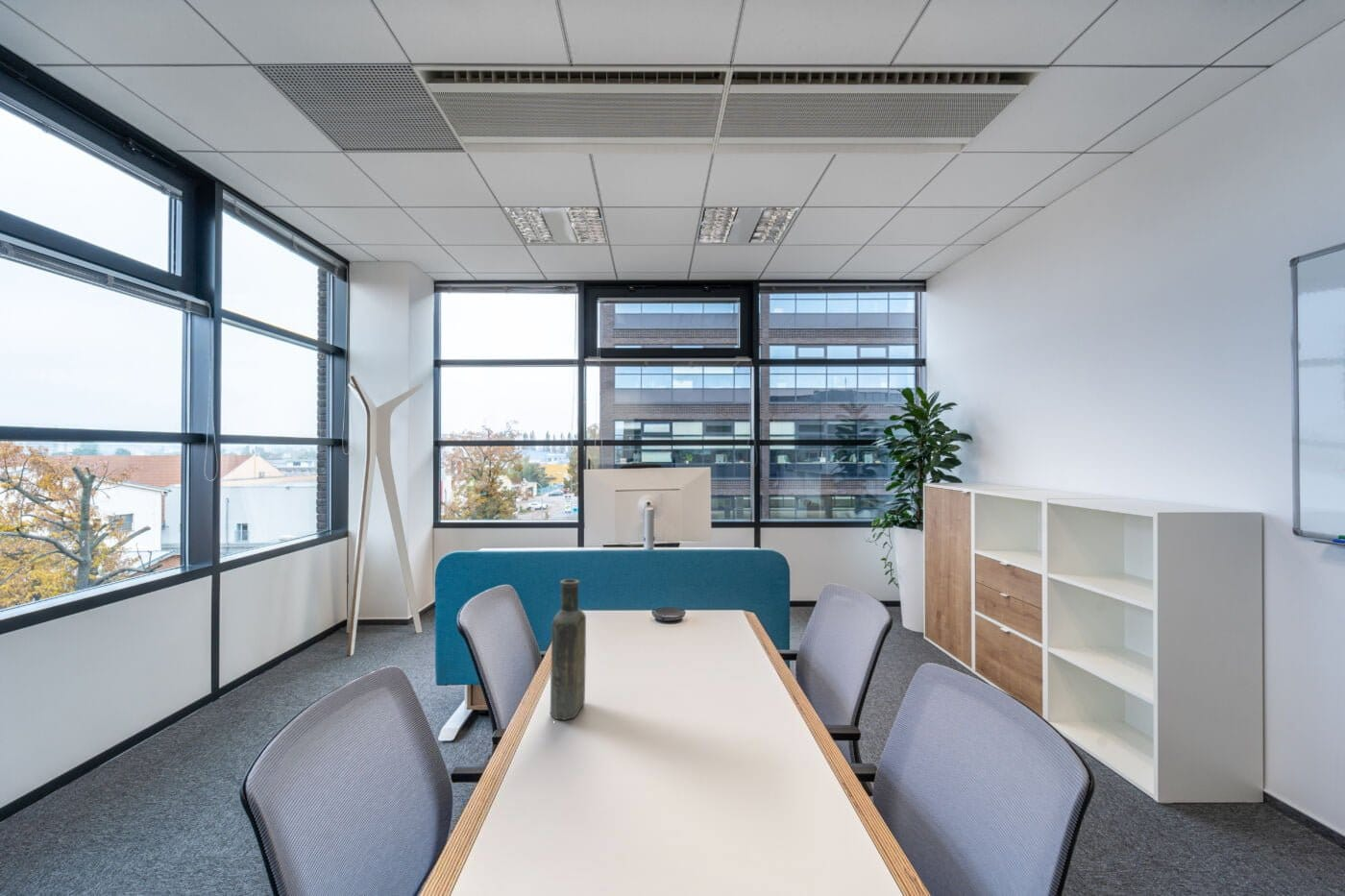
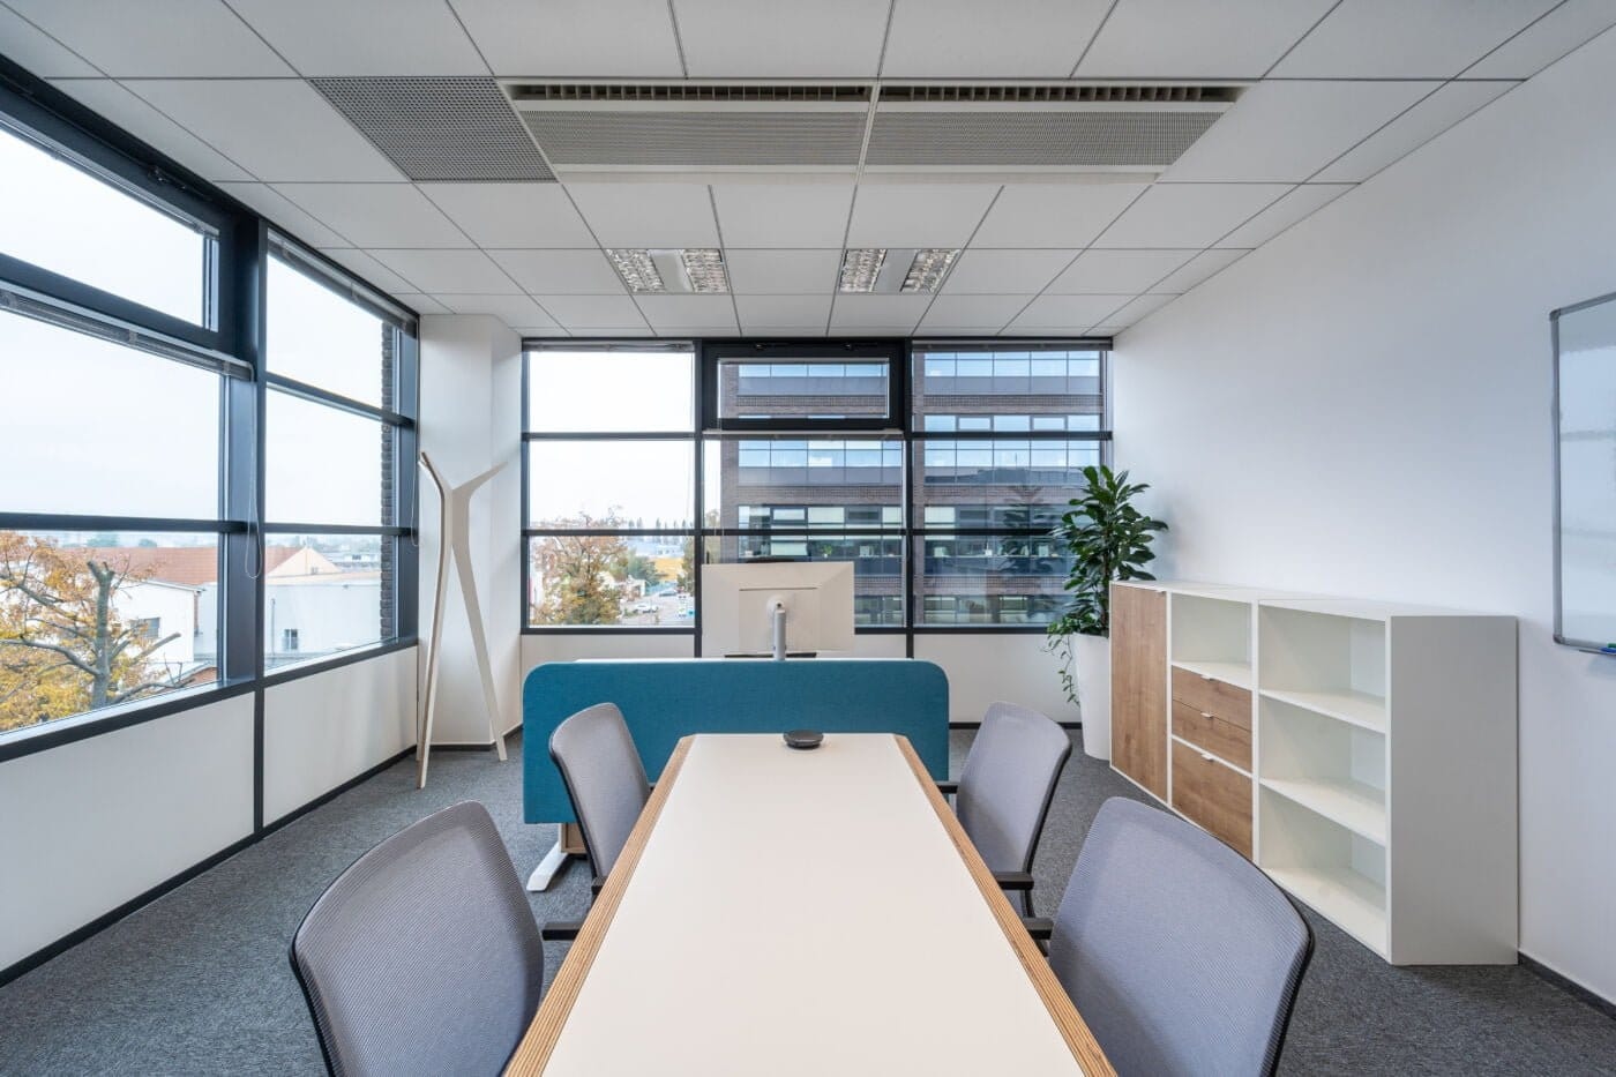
- bottle (567, 646)
